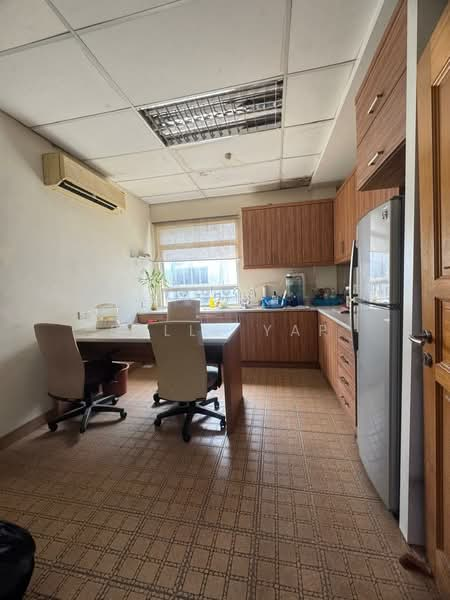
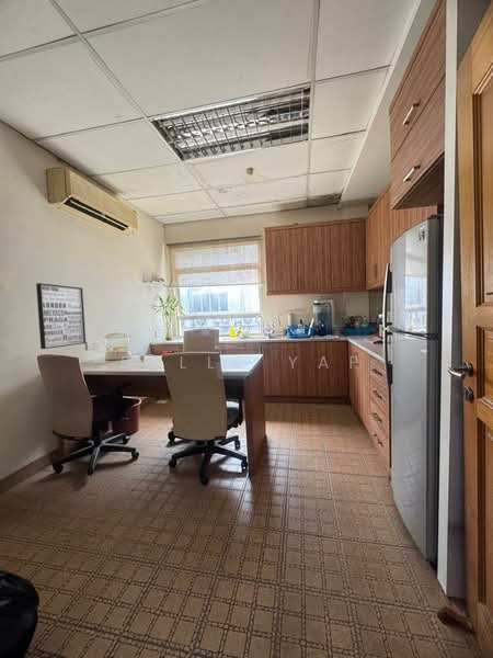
+ wall art (62, 316)
